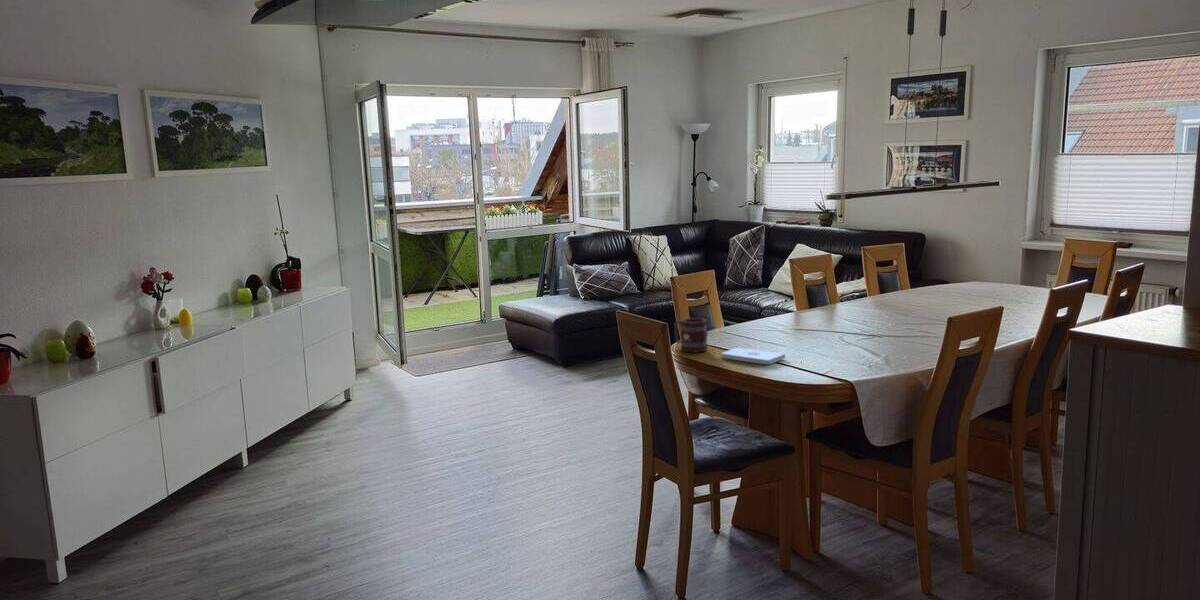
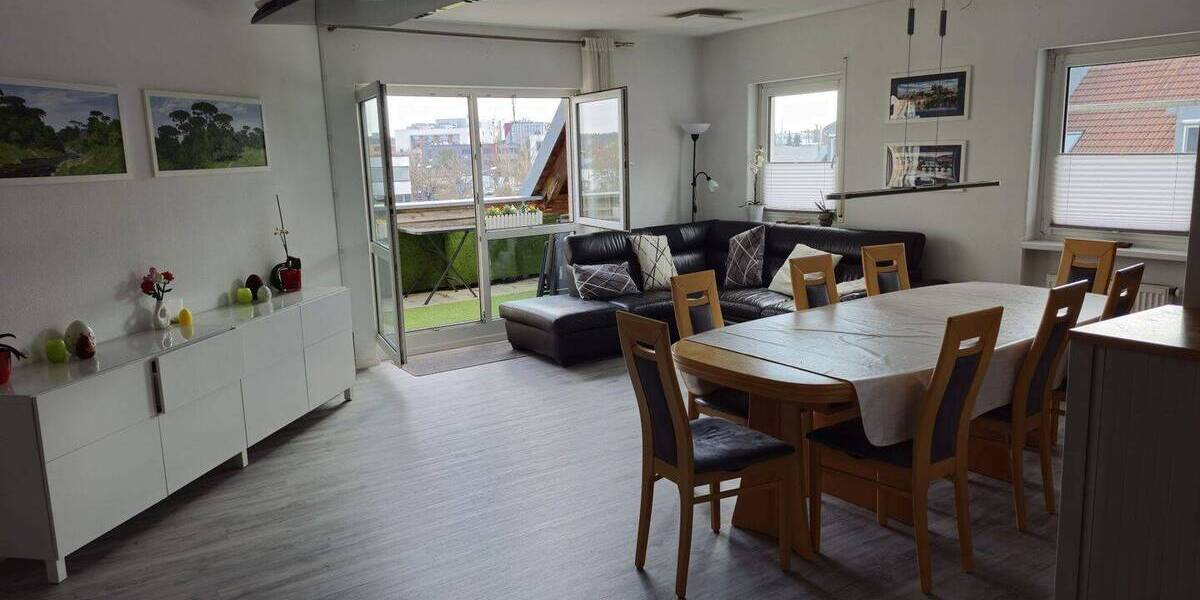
- mug (689, 334)
- notepad (752, 355)
